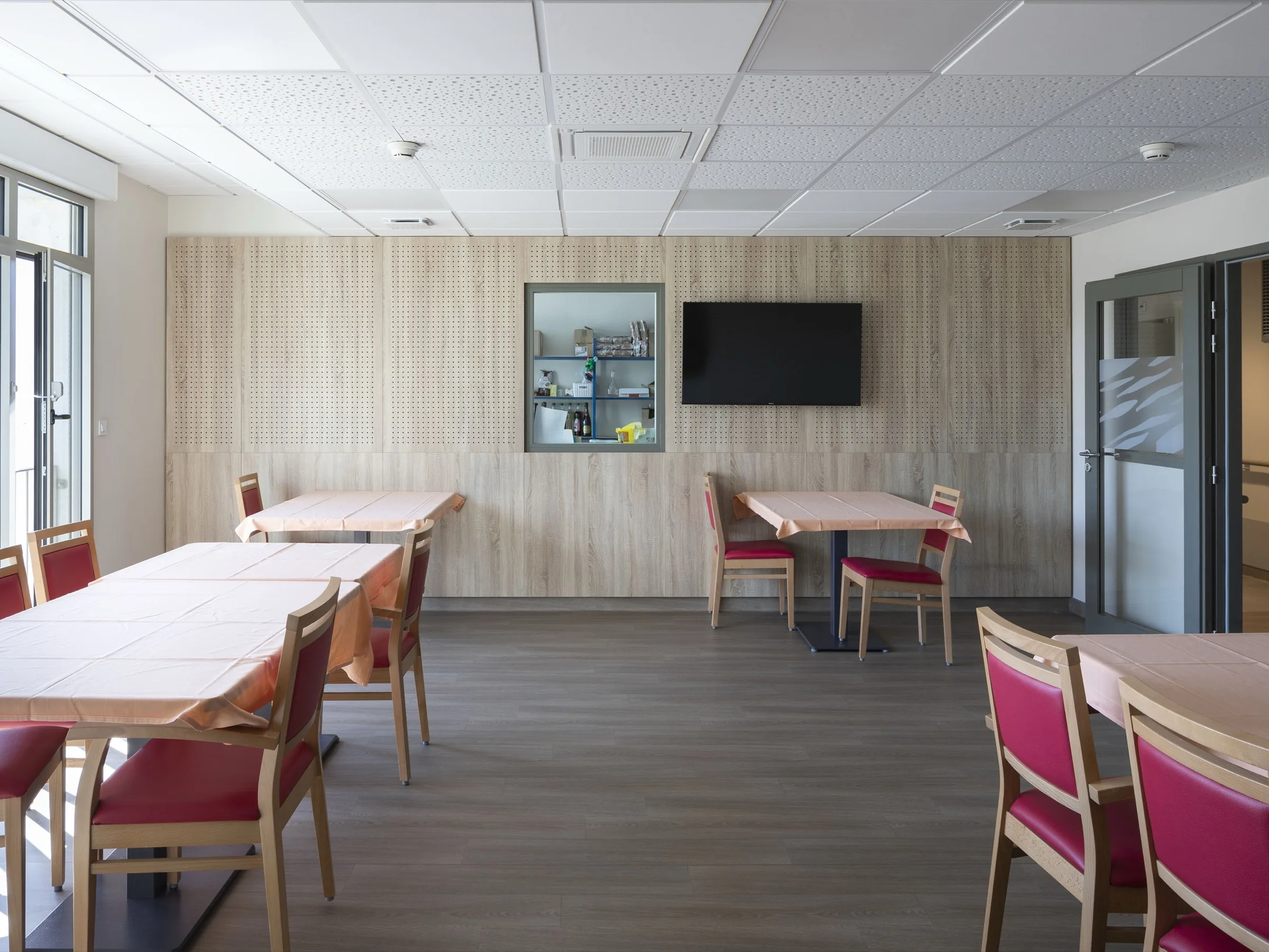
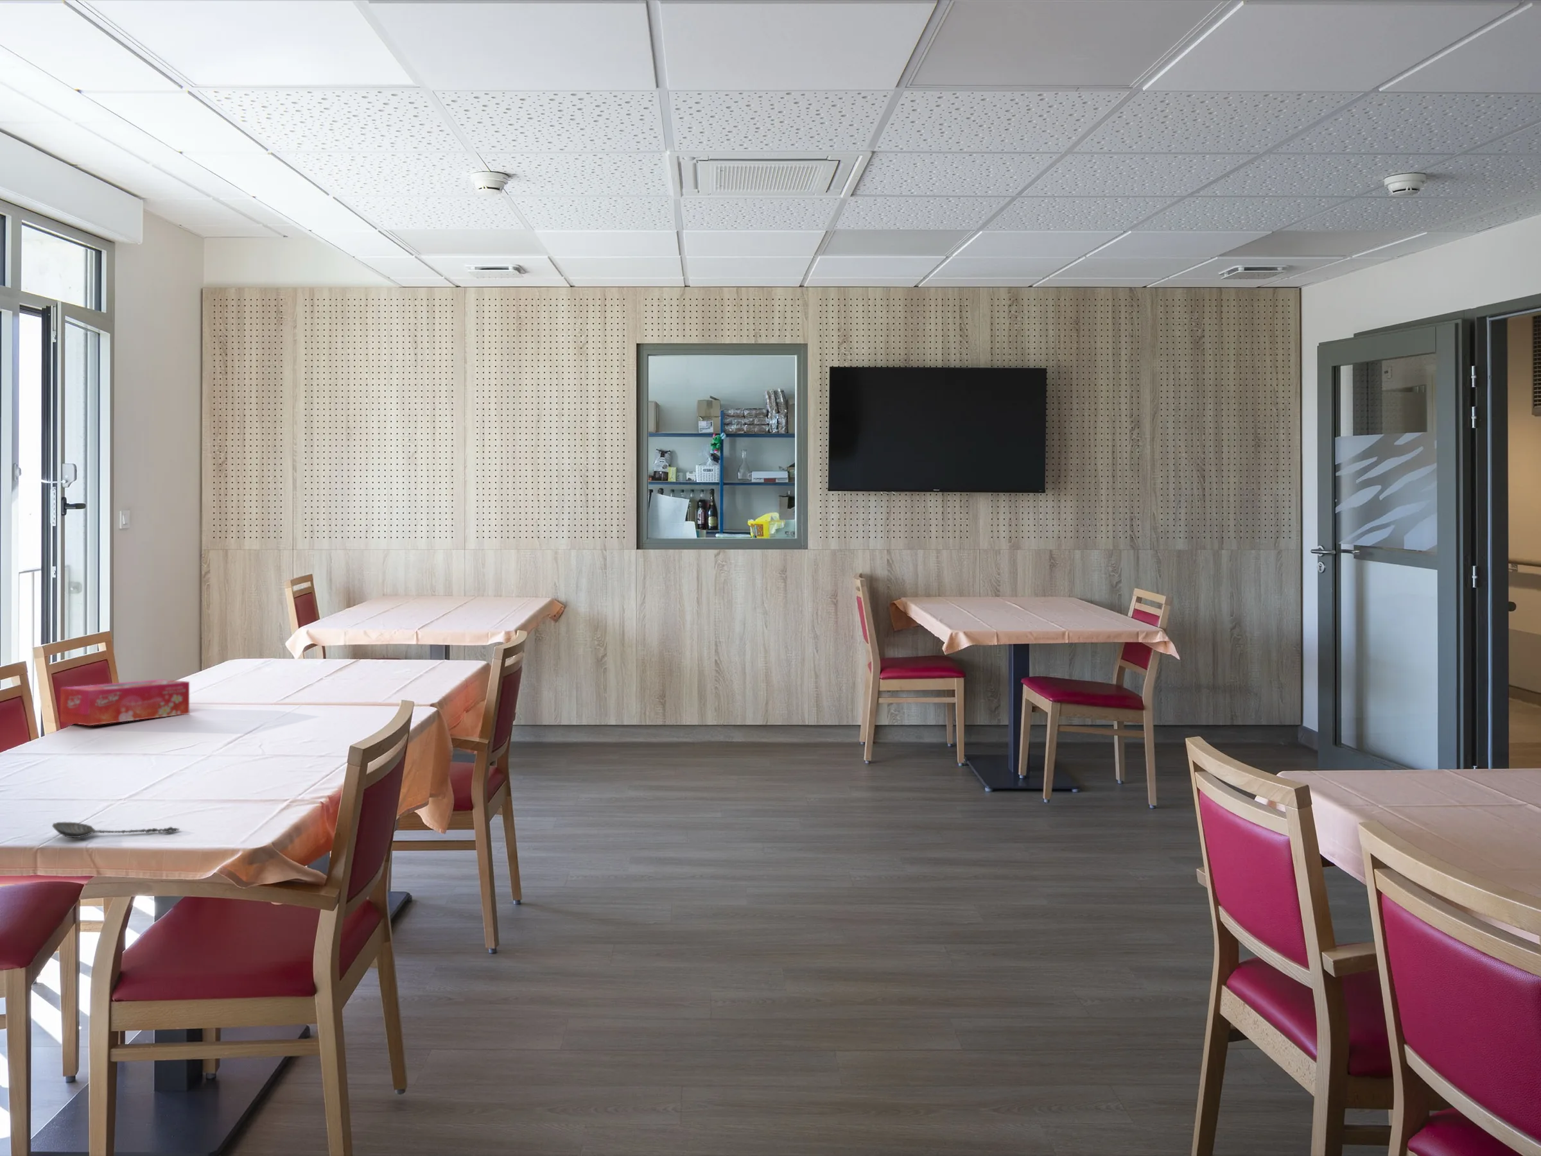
+ spoon (117, 831)
+ tissue box (126, 701)
